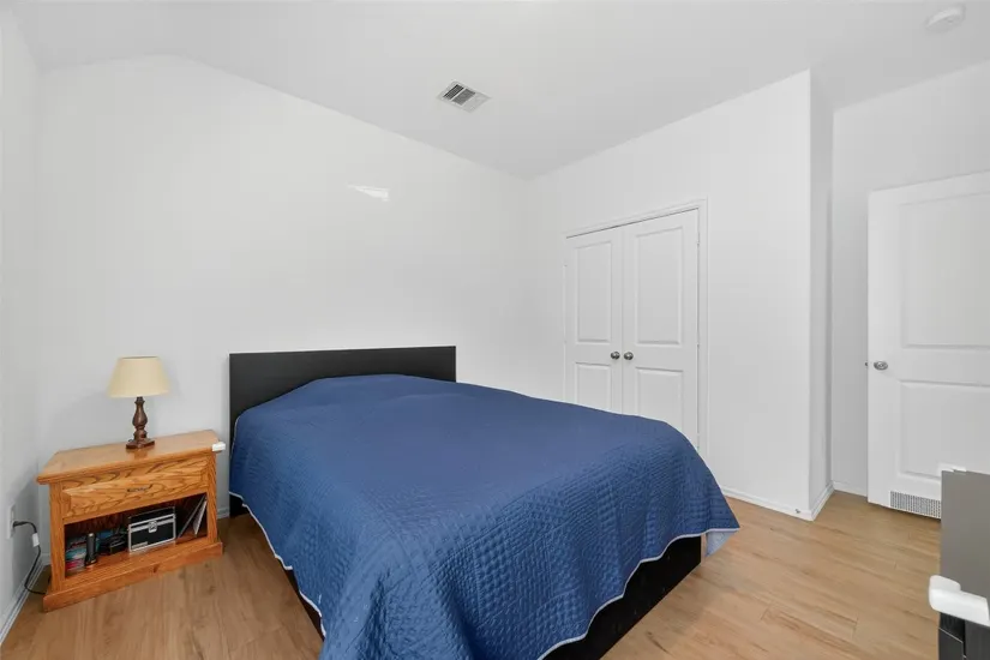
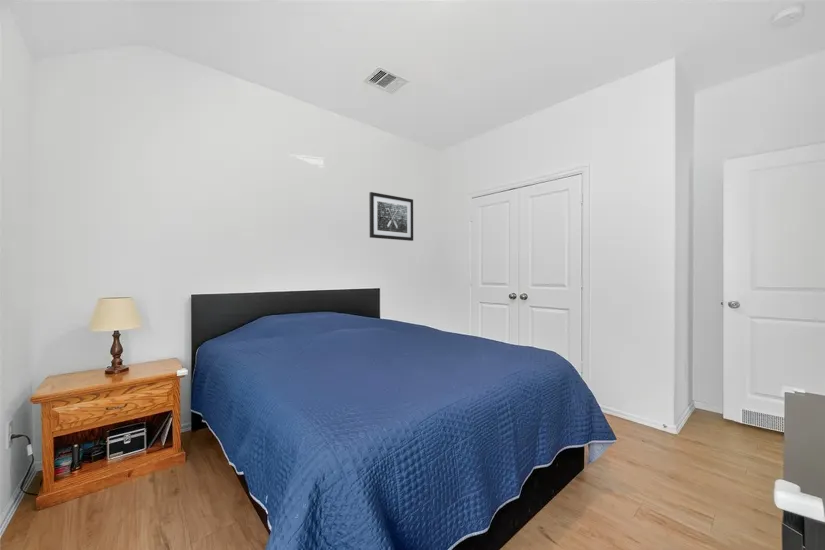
+ wall art (392, 217)
